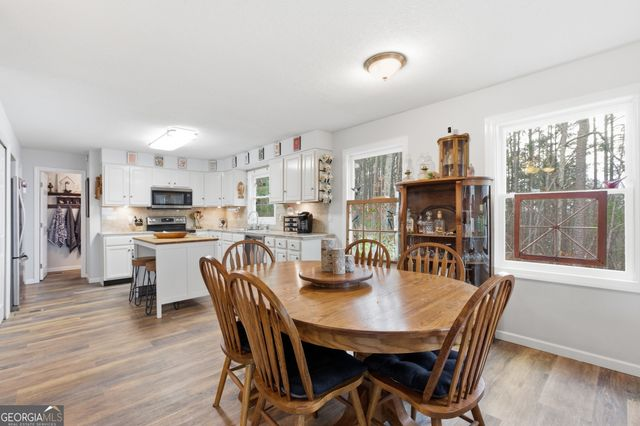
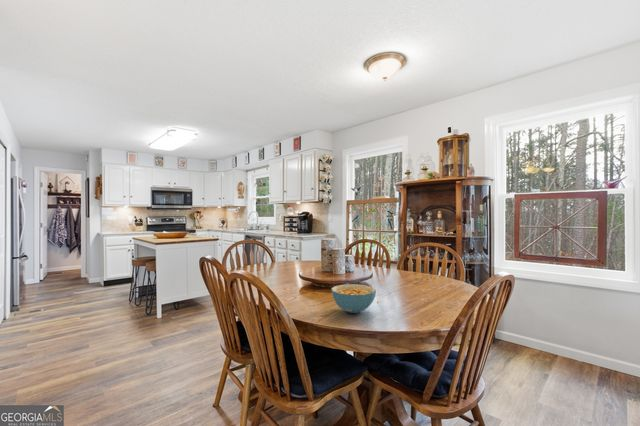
+ cereal bowl (353, 300)
